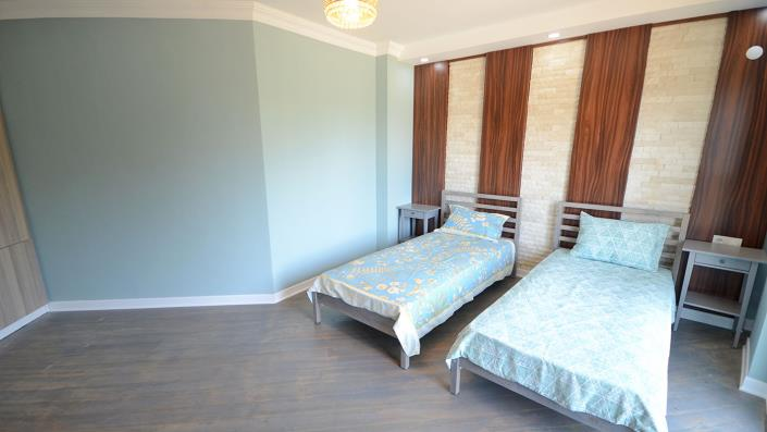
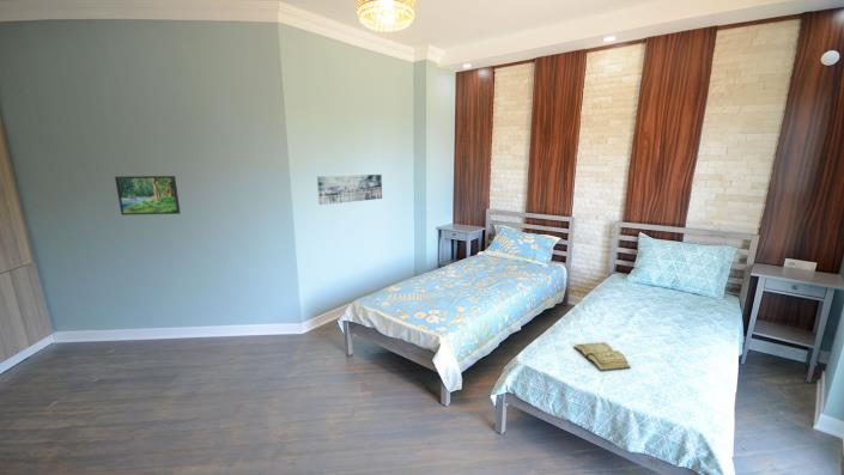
+ wall art (352, 188)
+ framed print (147, 195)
+ diary (600, 353)
